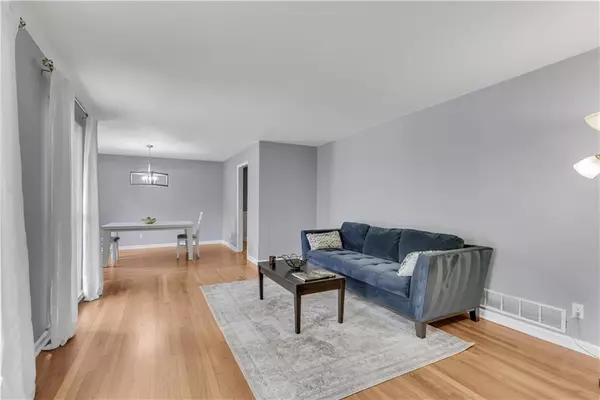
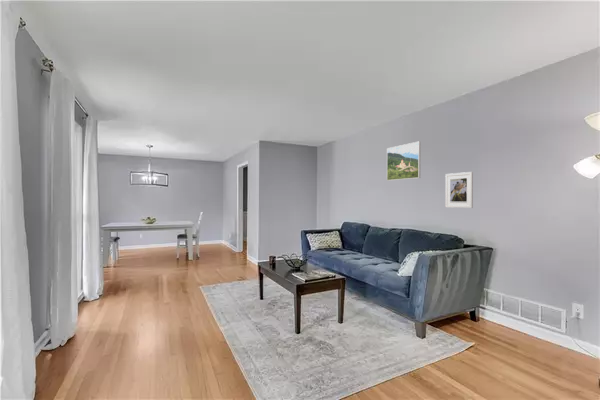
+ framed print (402, 162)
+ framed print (458, 190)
